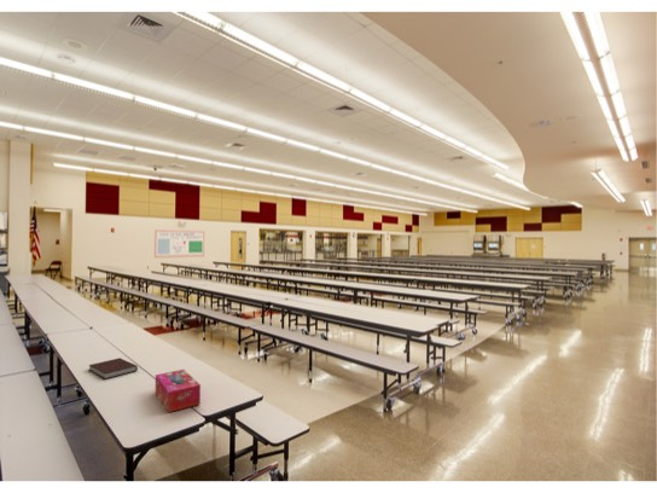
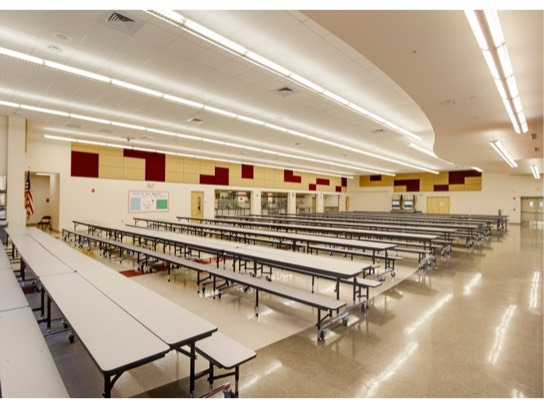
- notebook (112, 367)
- tissue box (176, 388)
